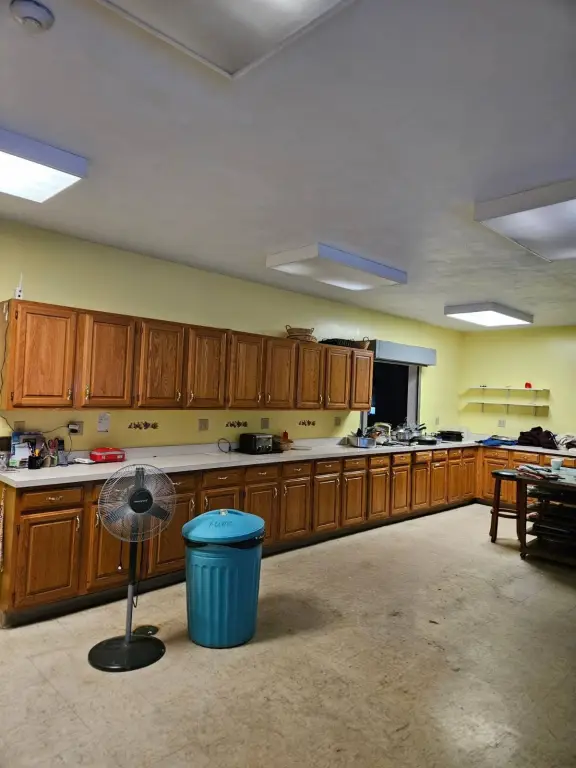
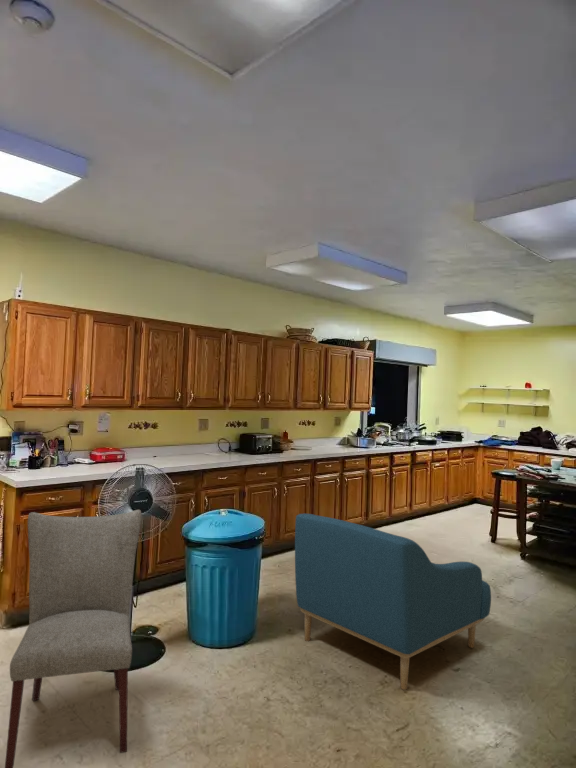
+ chair (388, 578)
+ chair (79, 617)
